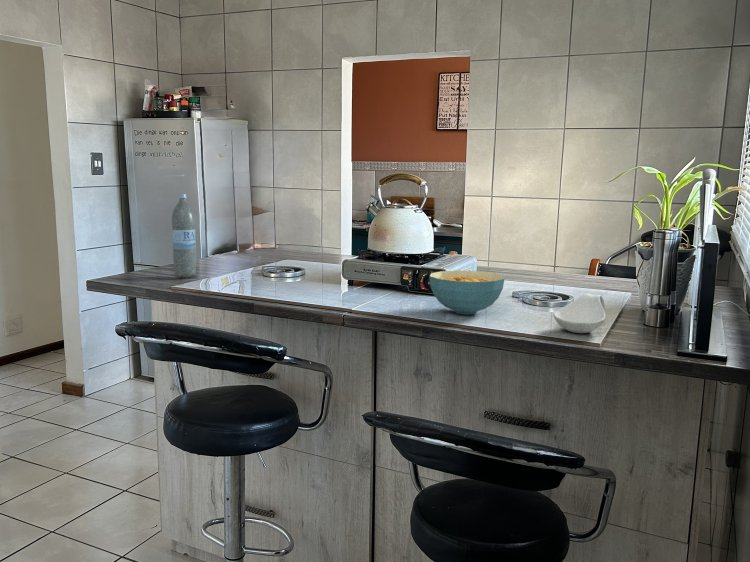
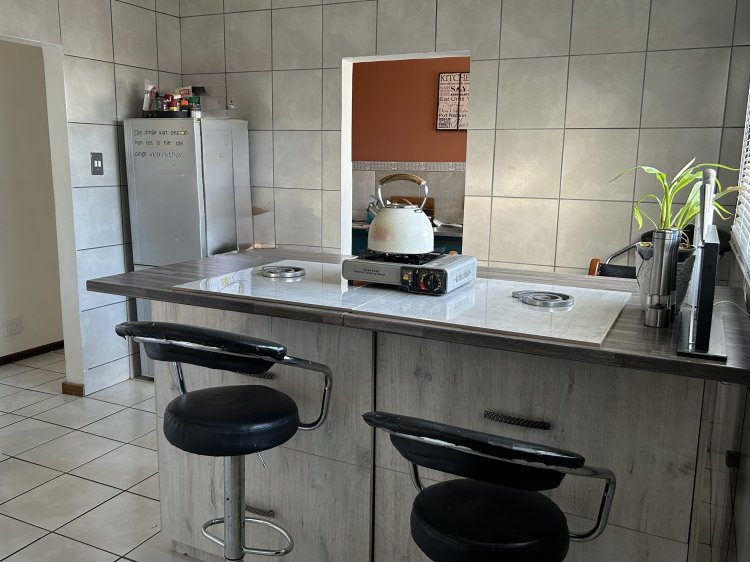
- spoon rest (585, 311)
- cereal bowl (466, 294)
- water bottle (184, 236)
